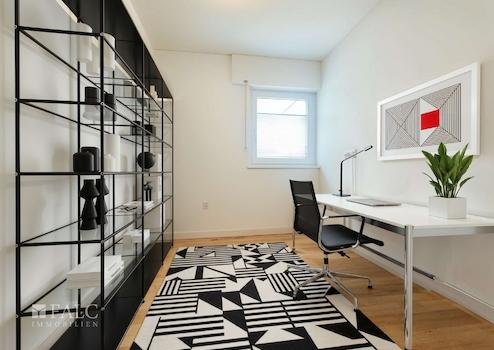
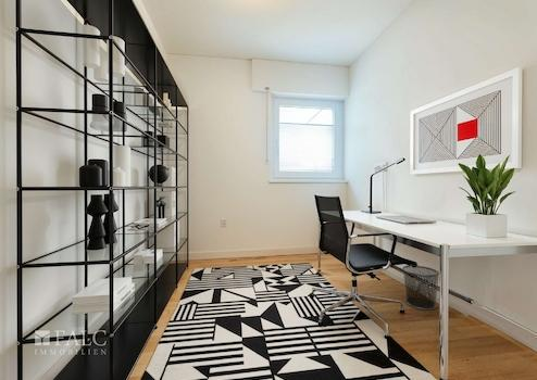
+ waste bin (420, 287)
